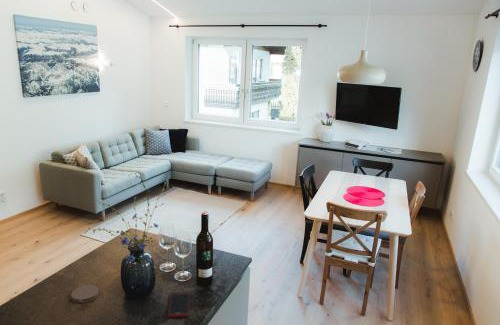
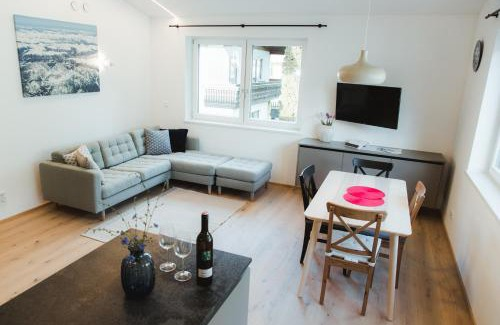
- cell phone (179, 304)
- coaster (85, 293)
